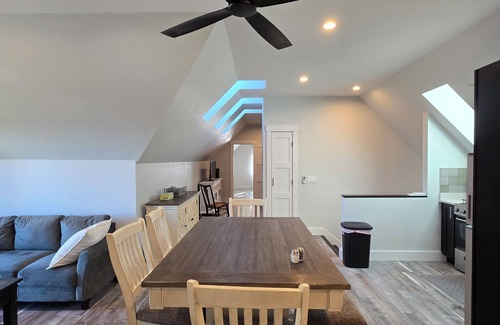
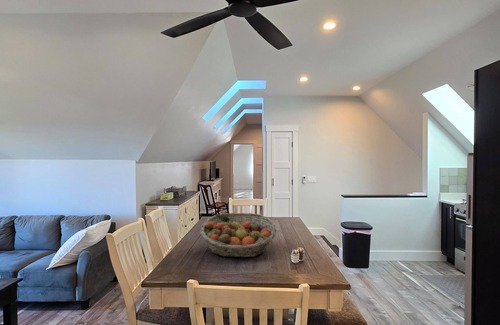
+ fruit basket (238, 233)
